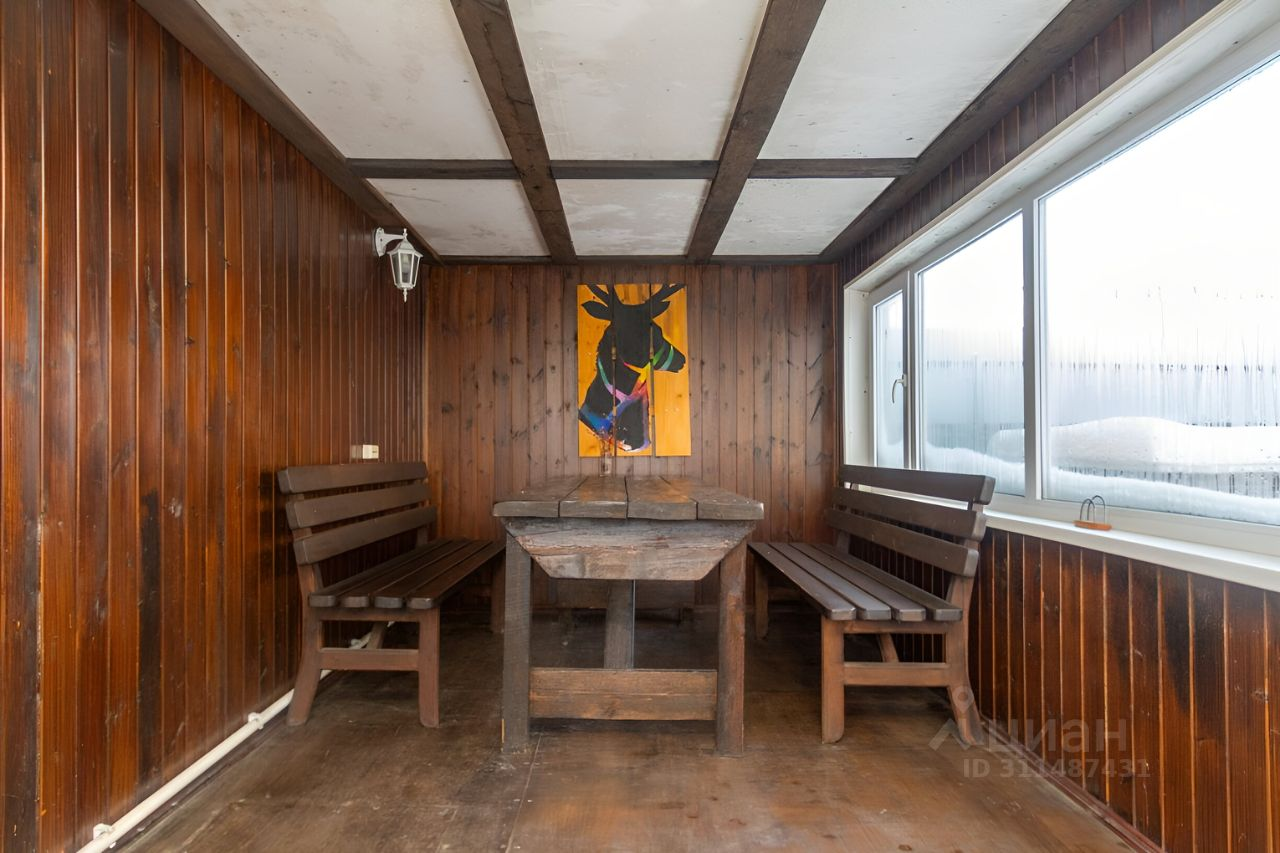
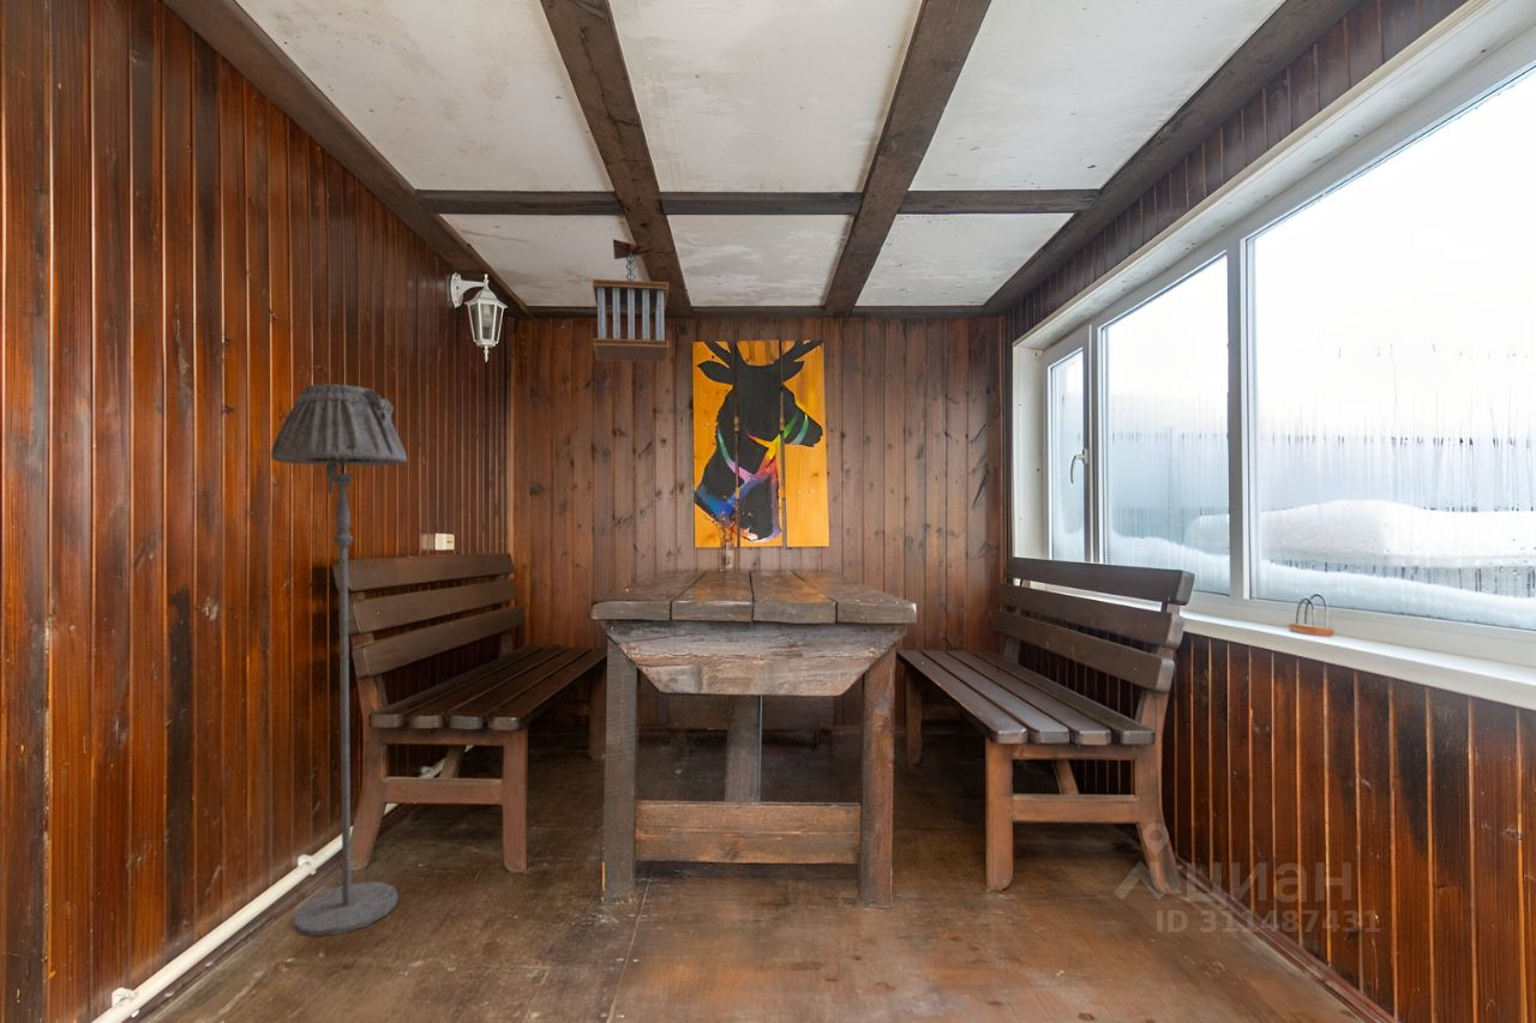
+ floor lamp (343, 649)
+ wind chime (630, 301)
